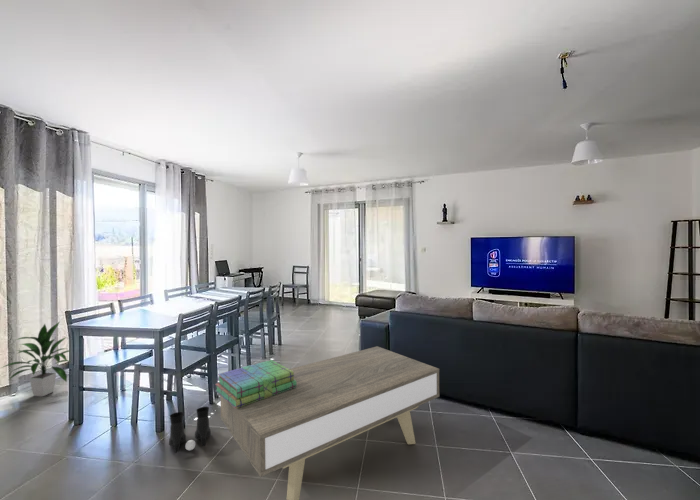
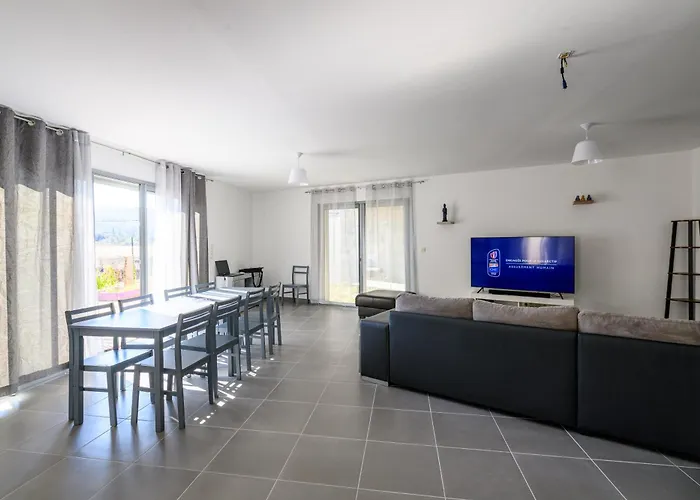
- indoor plant (43, 359)
- coffee table (335, 412)
- boots (197, 423)
- stack of books (256, 380)
